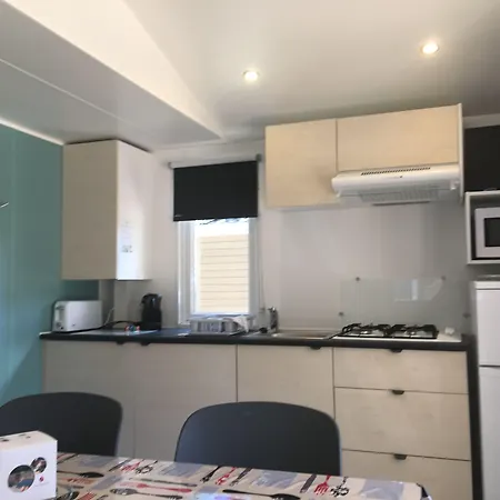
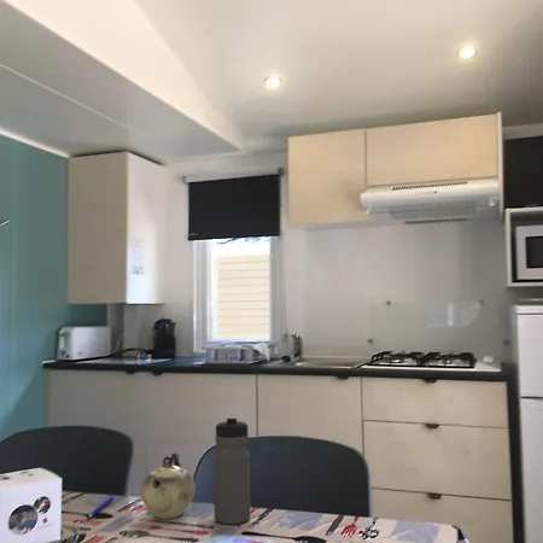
+ teapot (167, 485)
+ water bottle (232, 467)
+ pen (100, 507)
